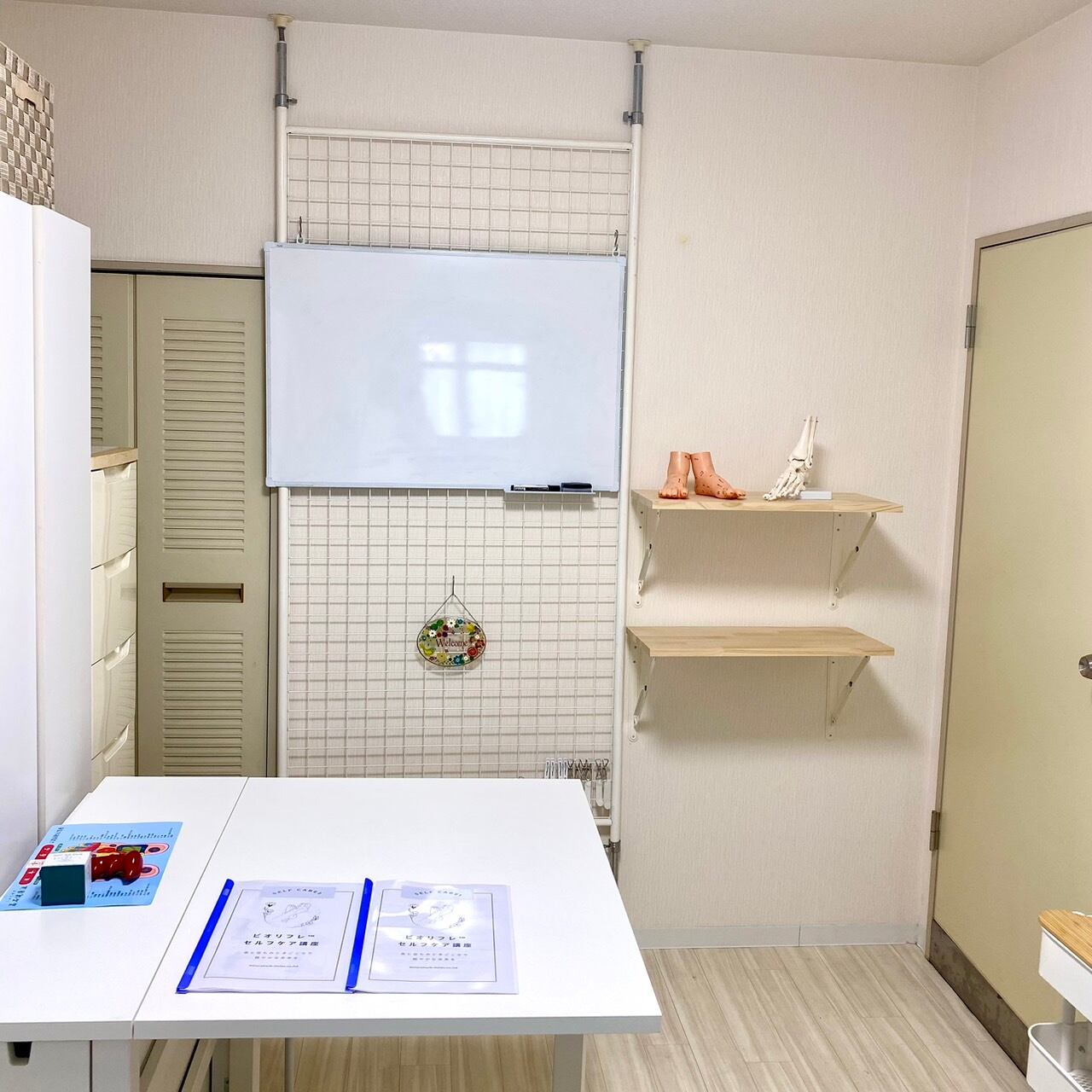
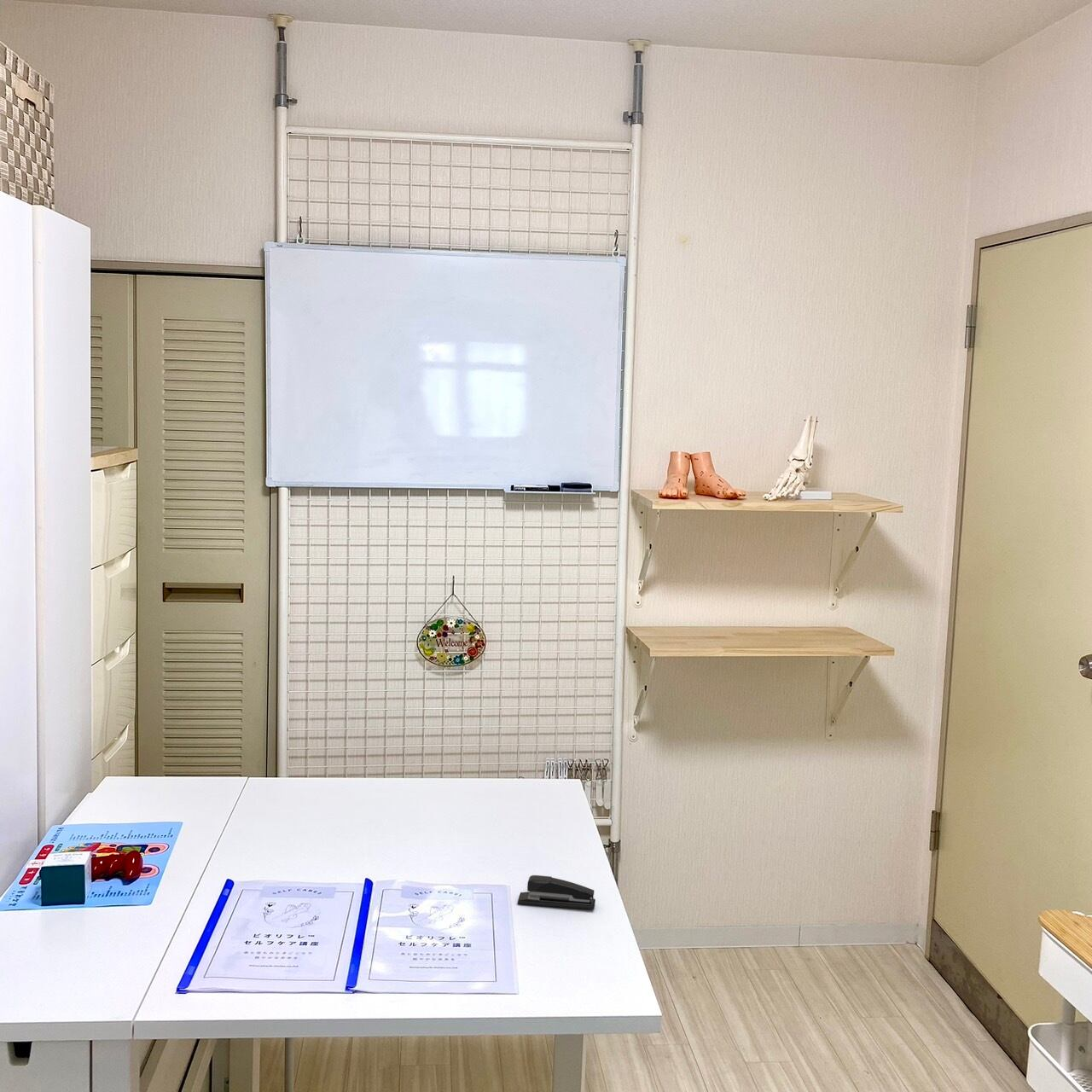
+ stapler (557, 891)
